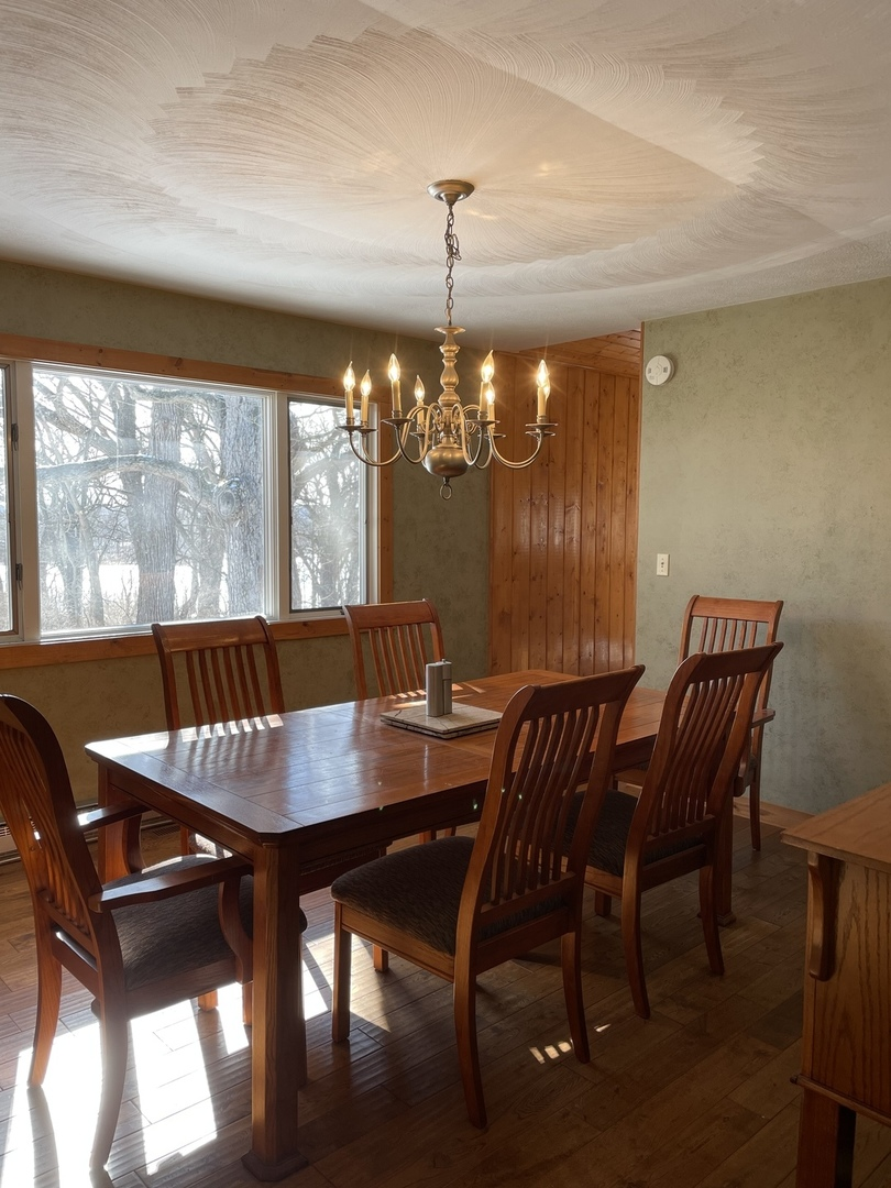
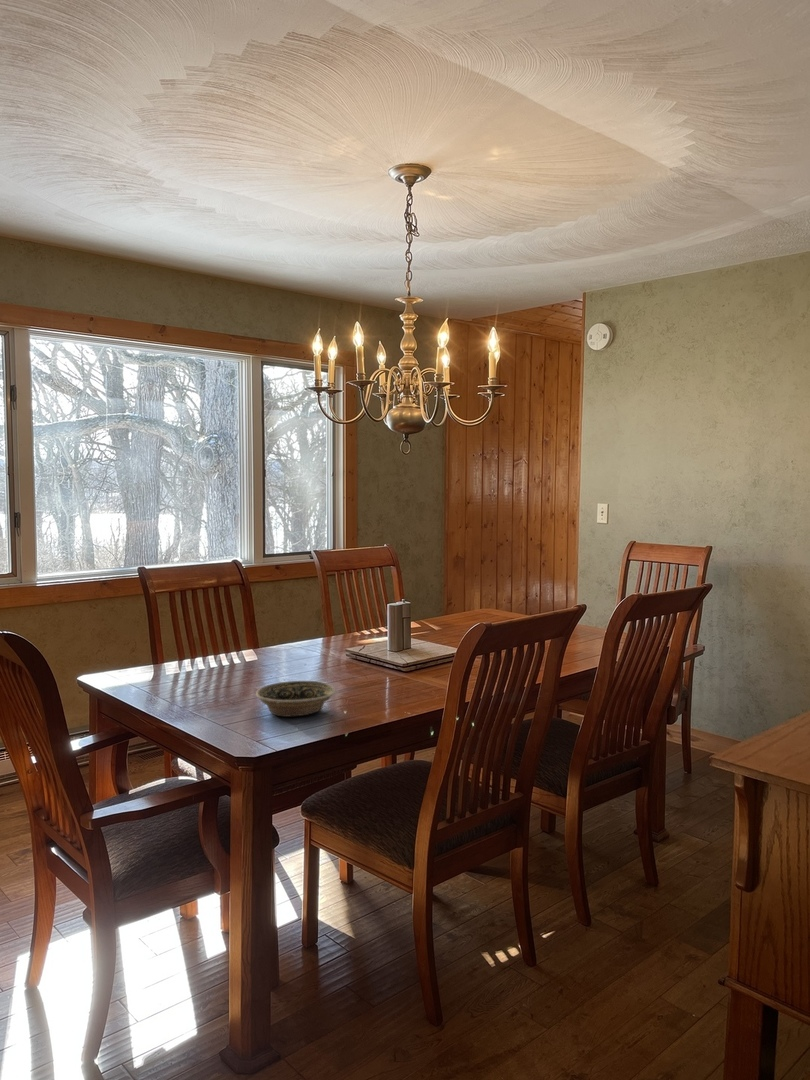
+ bowl (296, 700)
